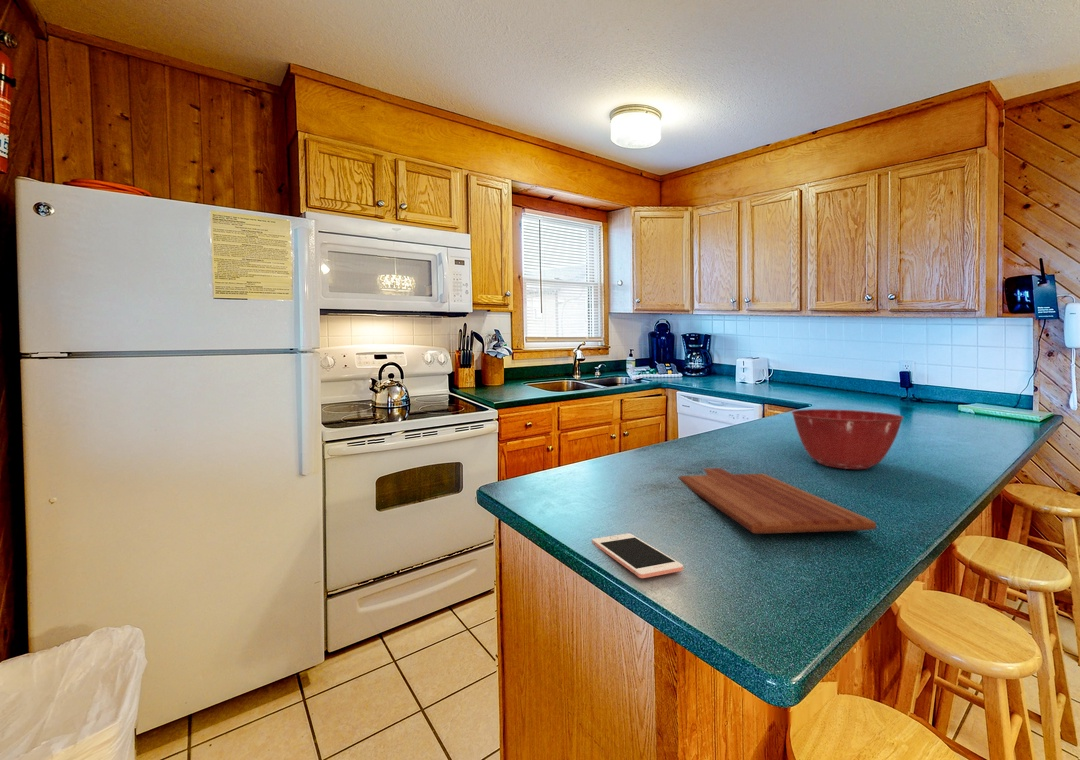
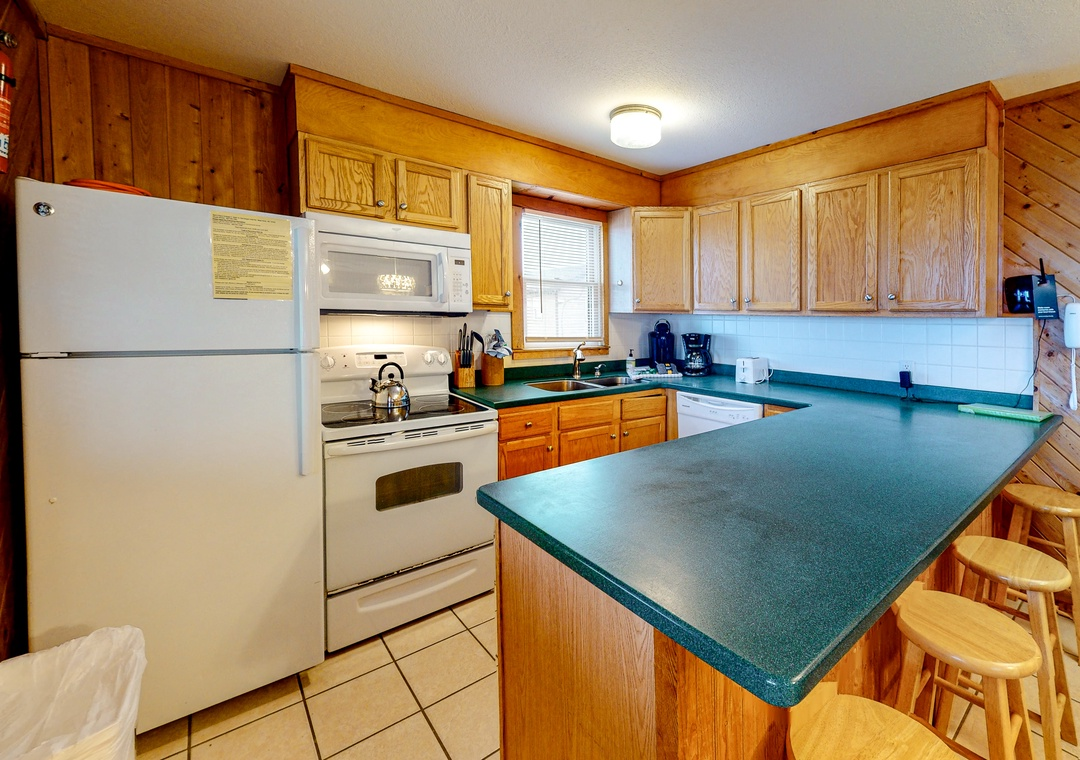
- cell phone (634, 553)
- cutting board (756, 496)
- mixing bowl (844, 439)
